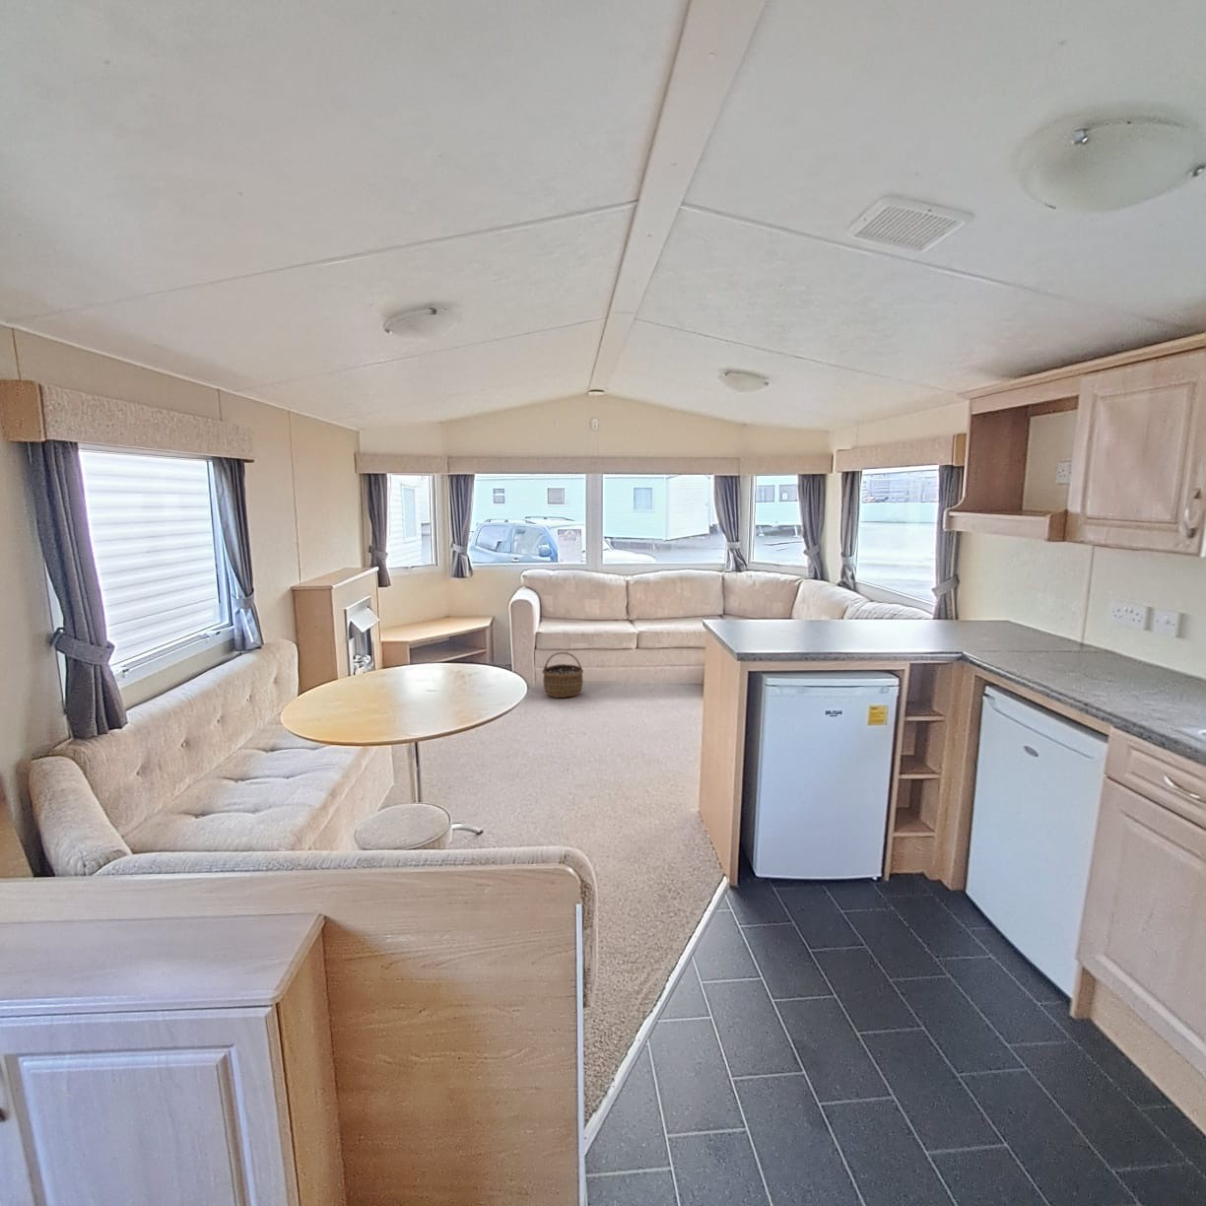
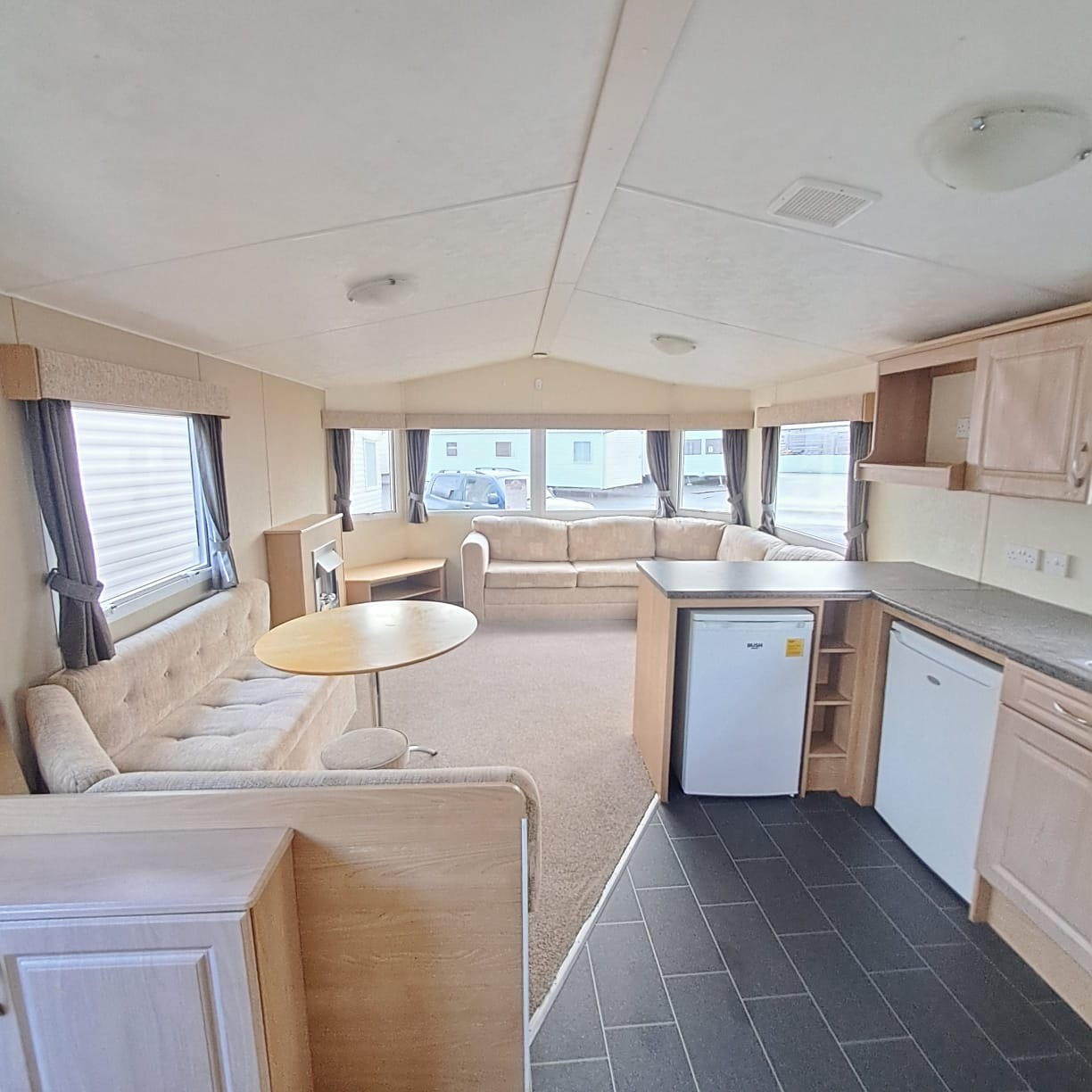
- wicker basket (562, 671)
